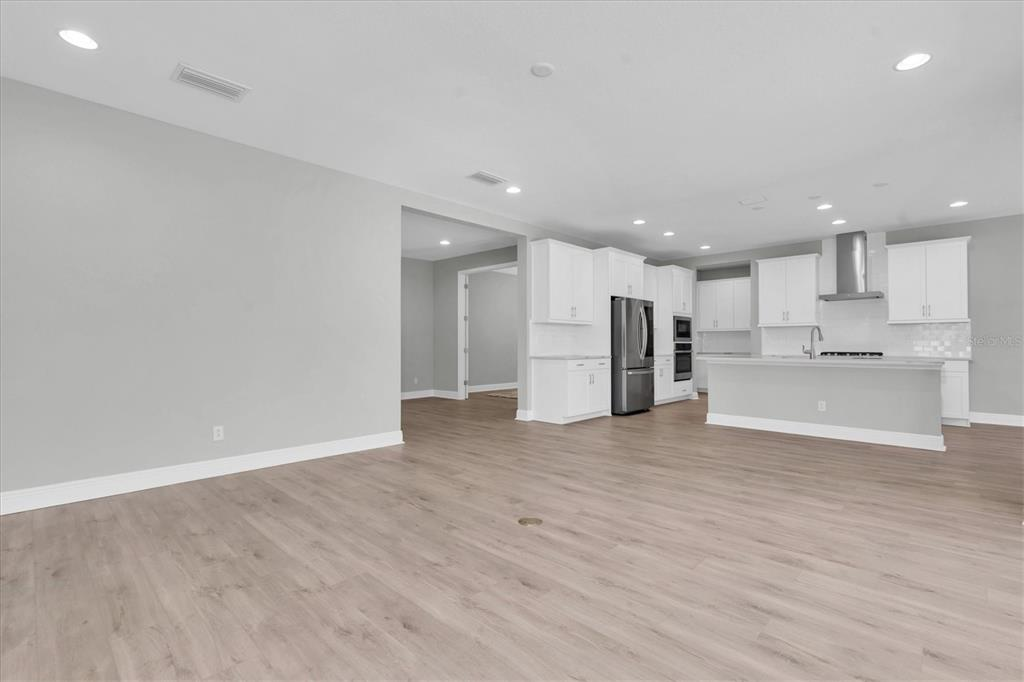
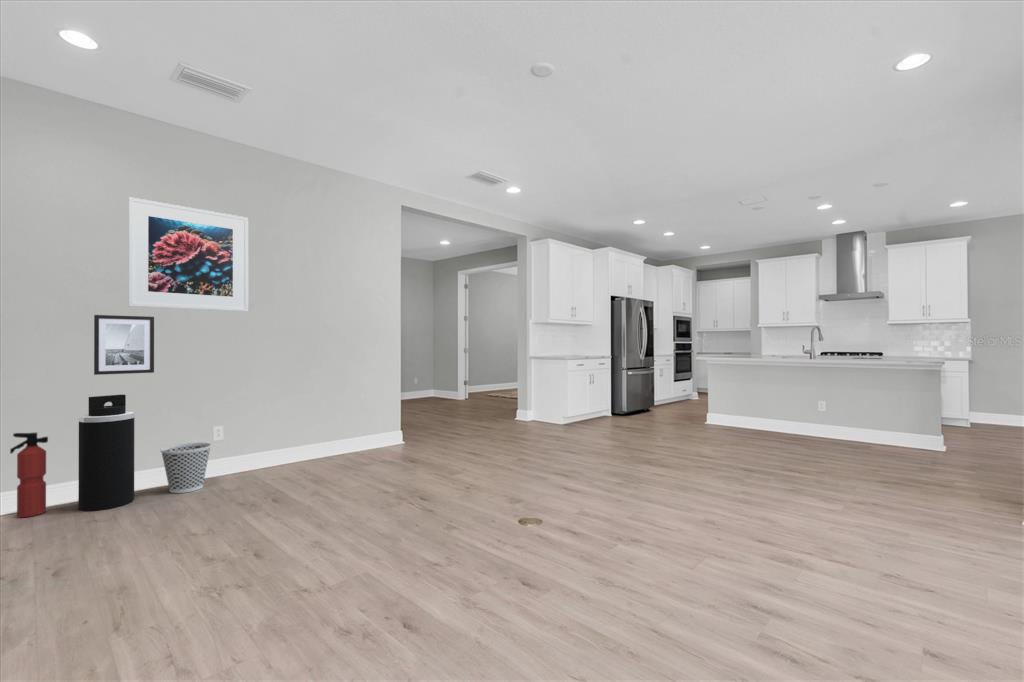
+ wall art (125, 344)
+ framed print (192, 258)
+ trash can (107, 449)
+ wastebasket (186, 467)
+ fire extinguisher (29, 473)
